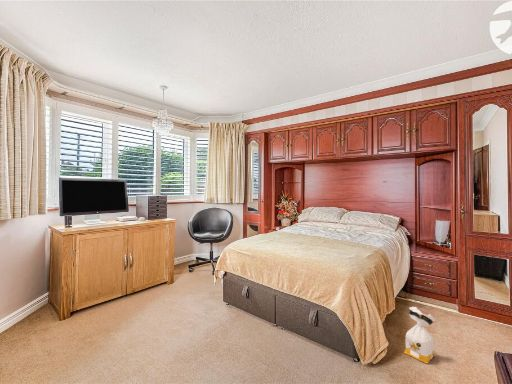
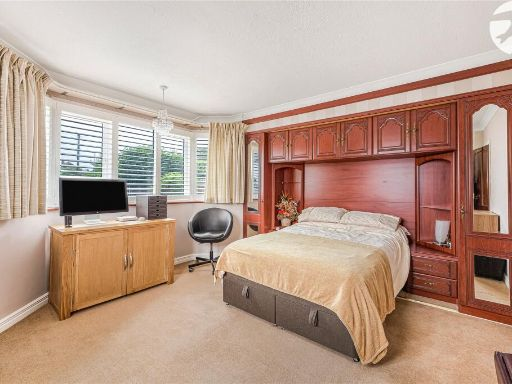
- bag (419, 331)
